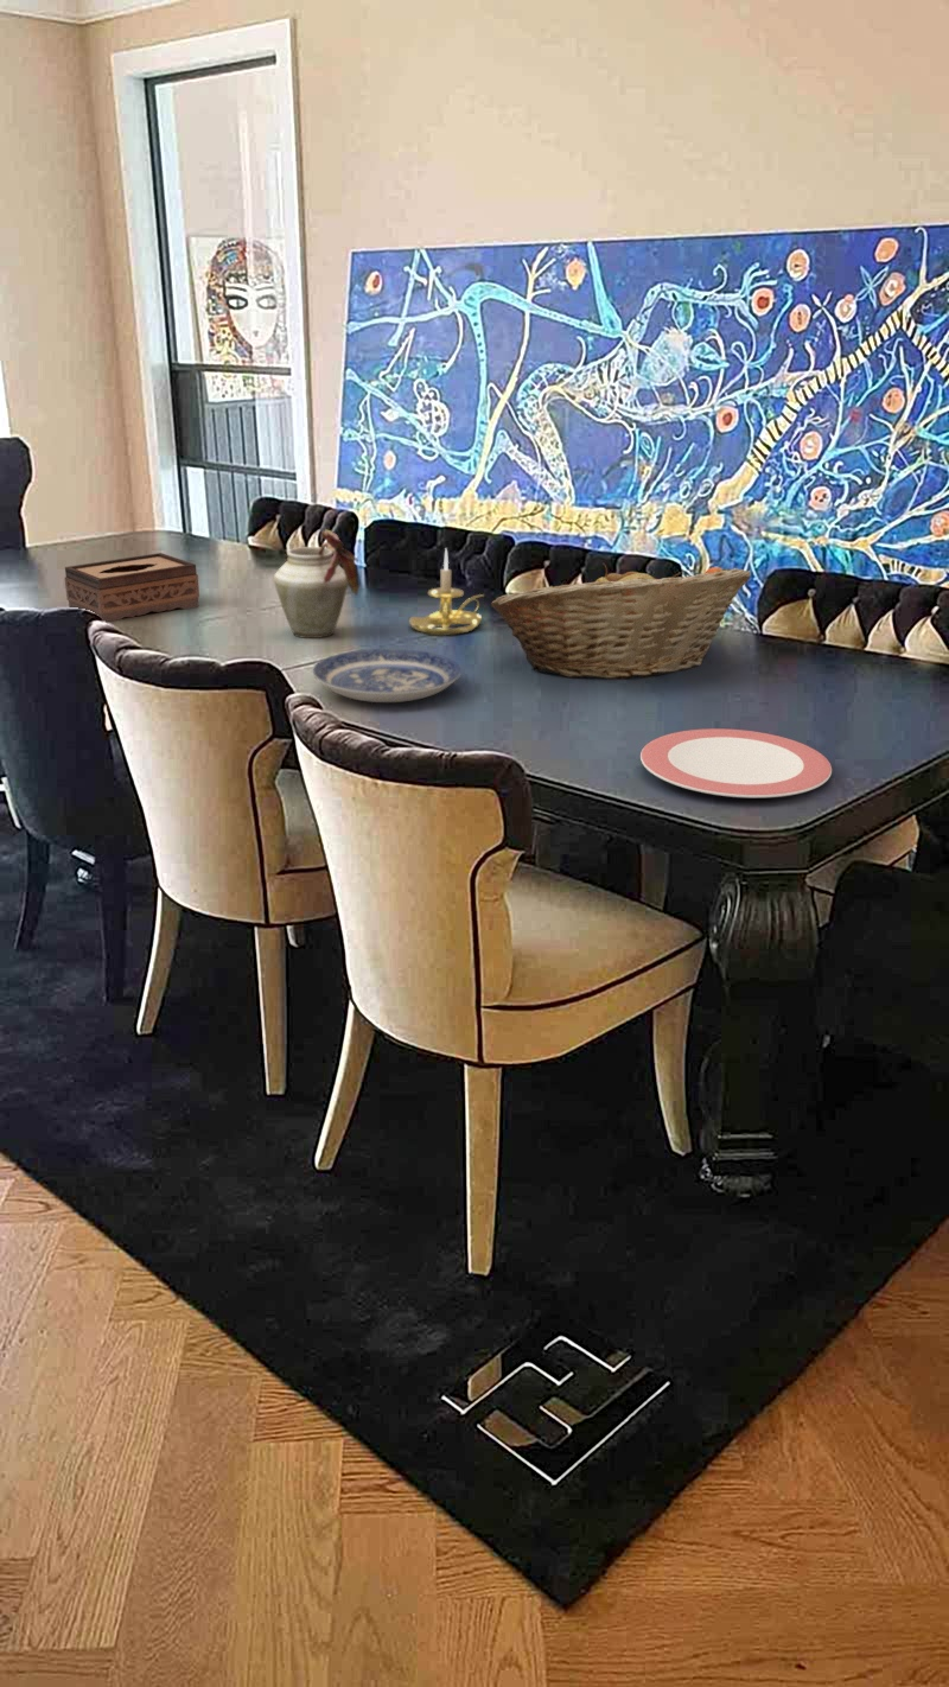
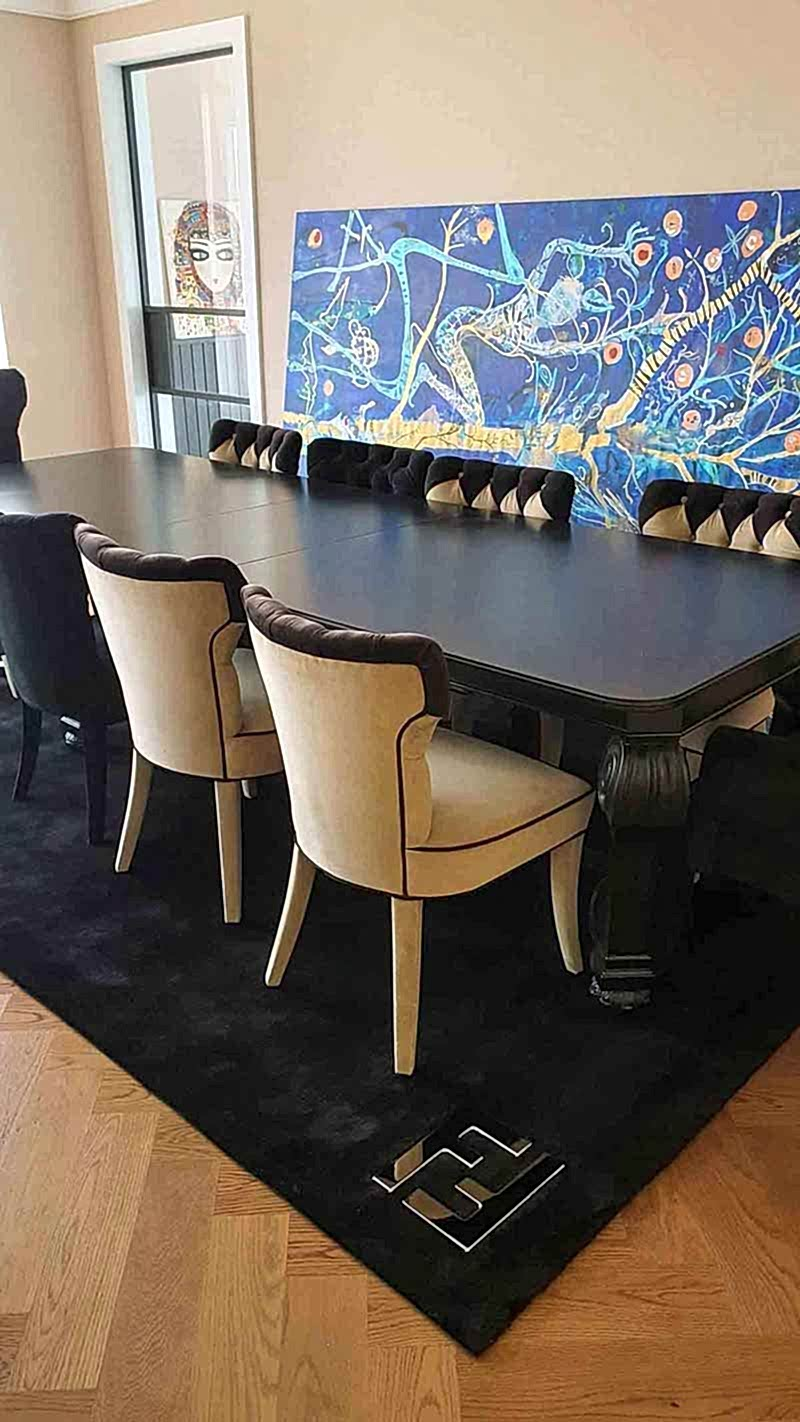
- plate (734, 765)
- candle holder (450, 587)
- tissue box (132, 586)
- fruit basket (620, 610)
- plate (387, 679)
- vase (320, 580)
